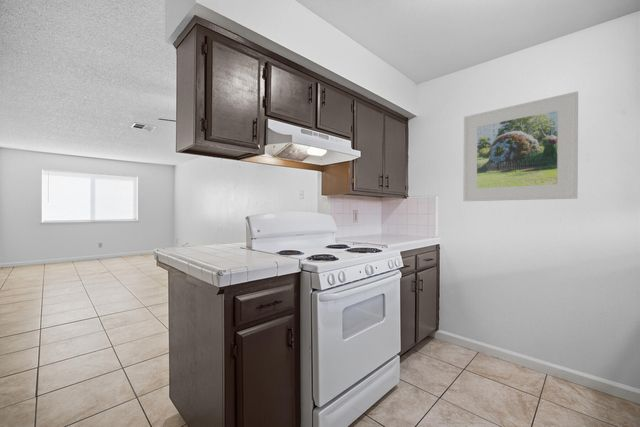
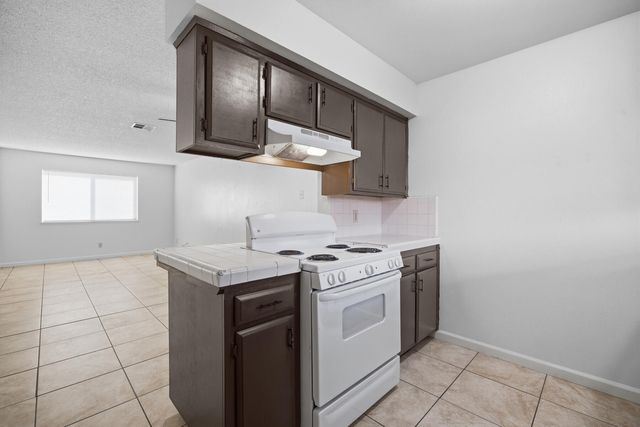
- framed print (514, 152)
